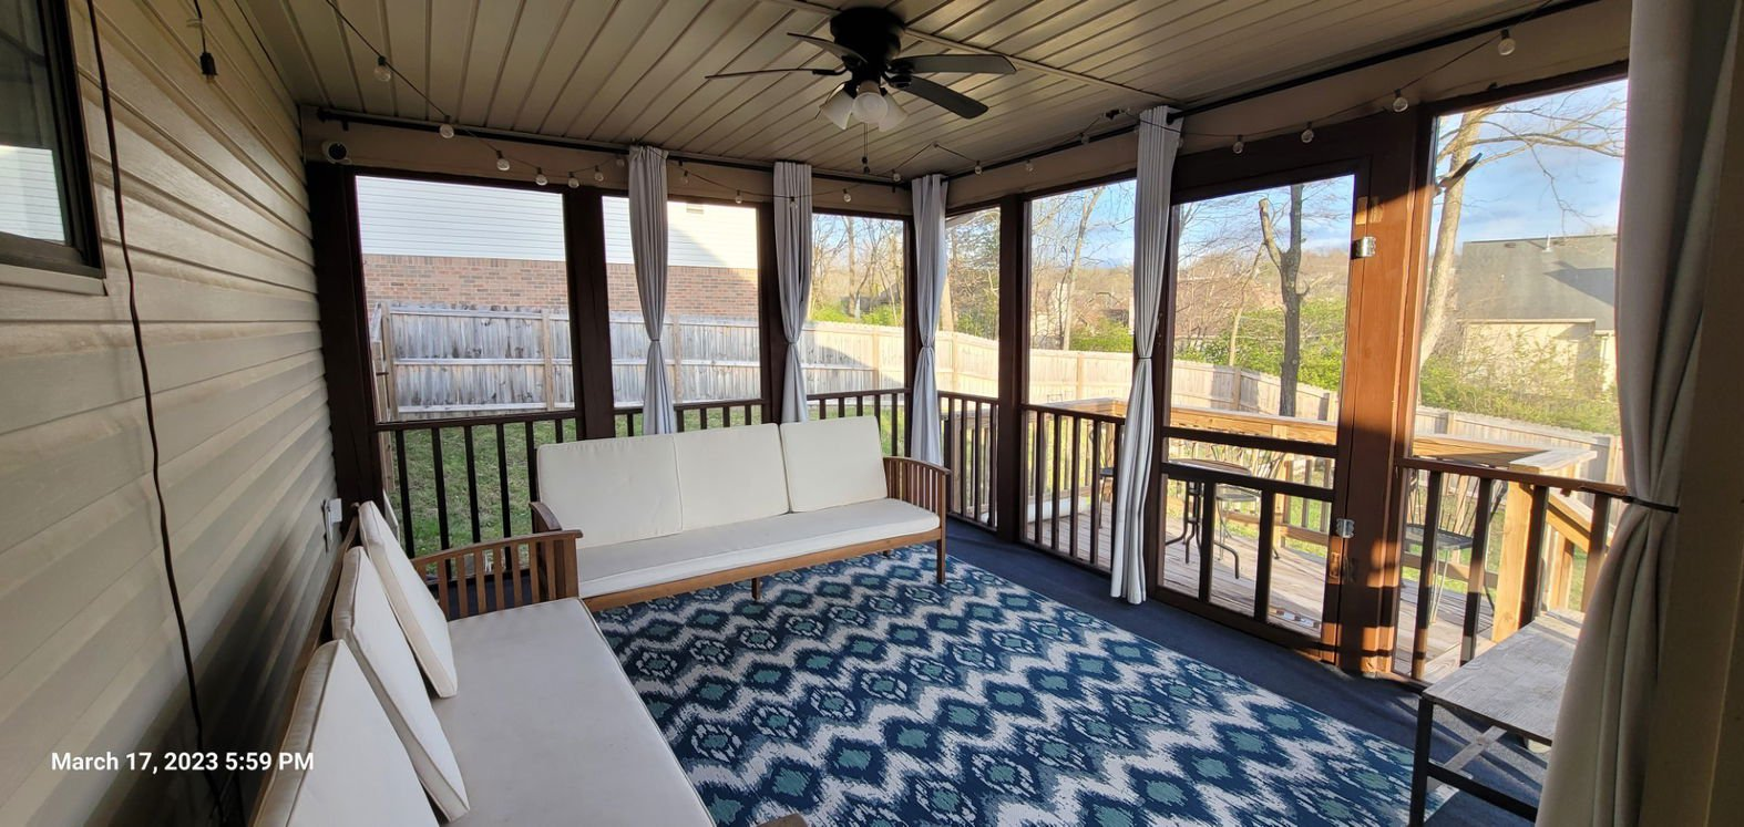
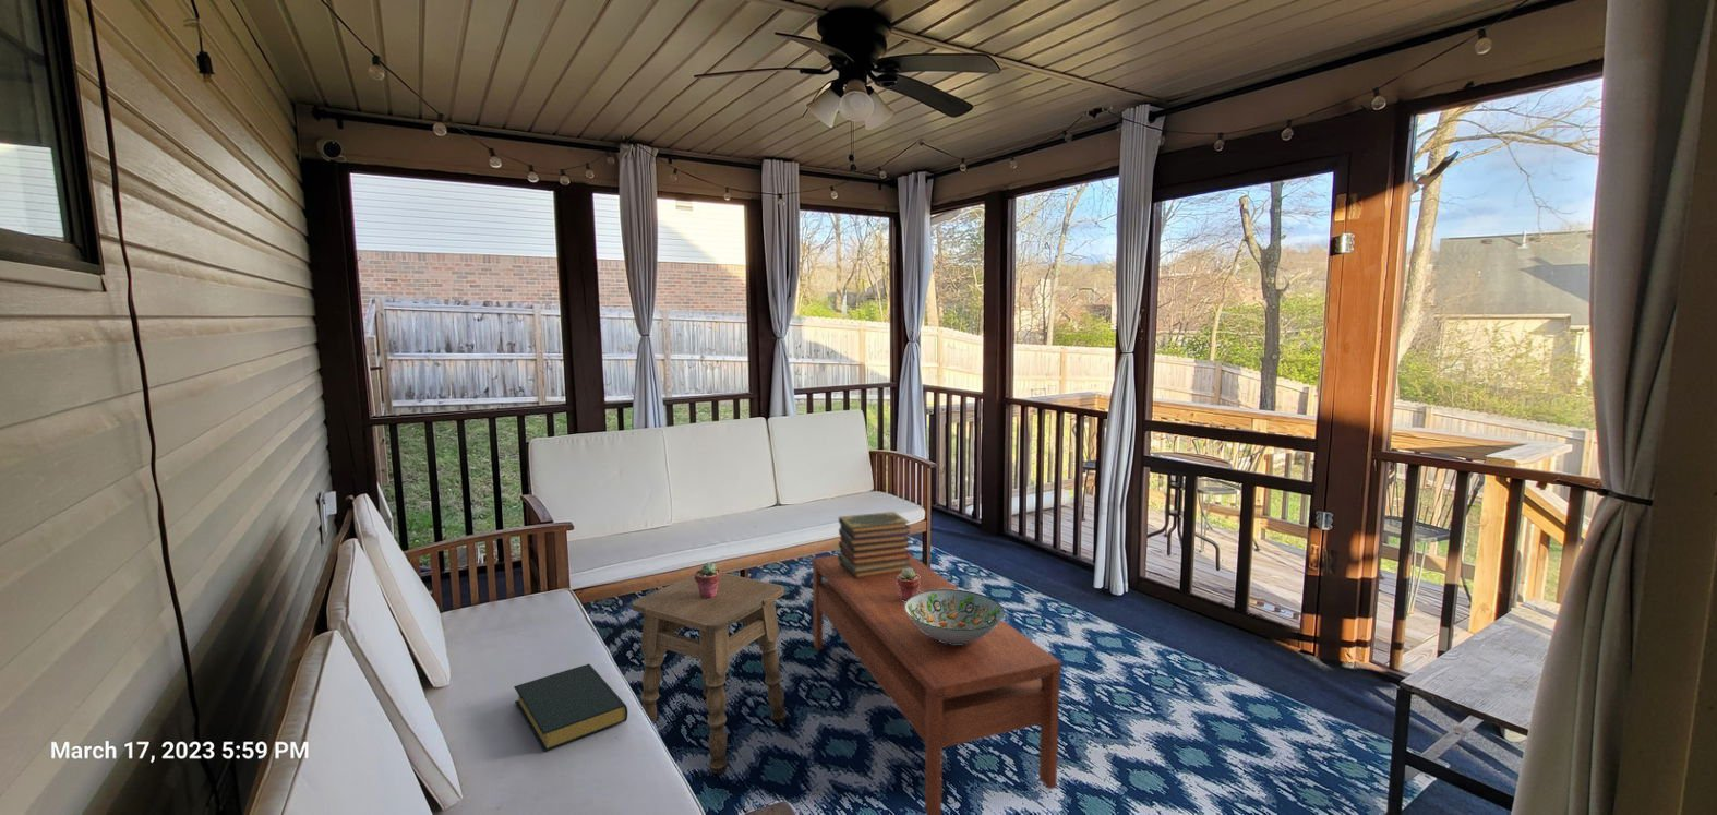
+ potted succulent (708, 578)
+ decorative bowl (954, 621)
+ coffee table (912, 653)
+ hardback book (569, 702)
+ side table (712, 663)
+ book stack (874, 542)
+ potted succulent (909, 583)
